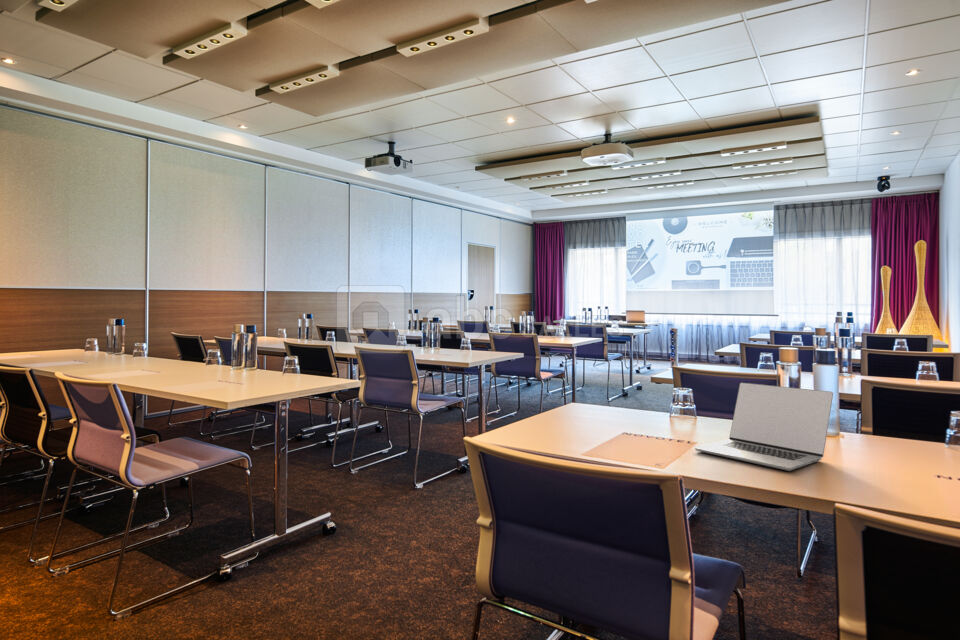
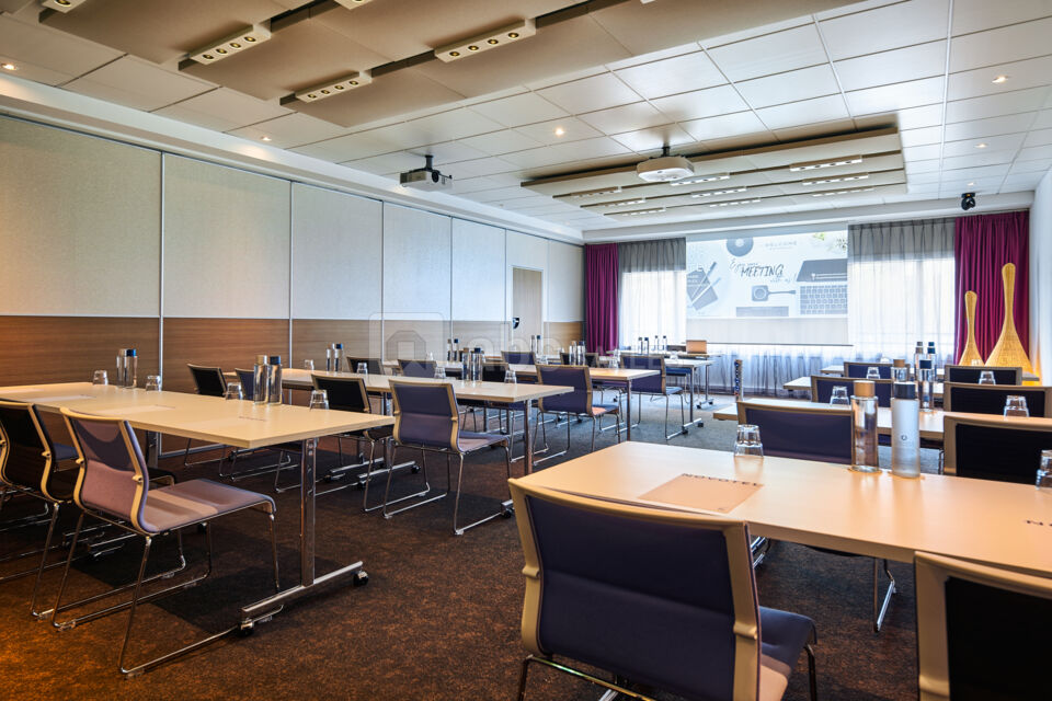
- laptop (762, 422)
